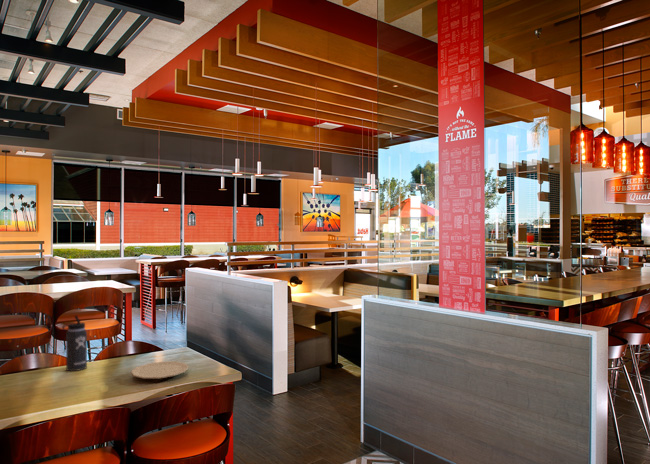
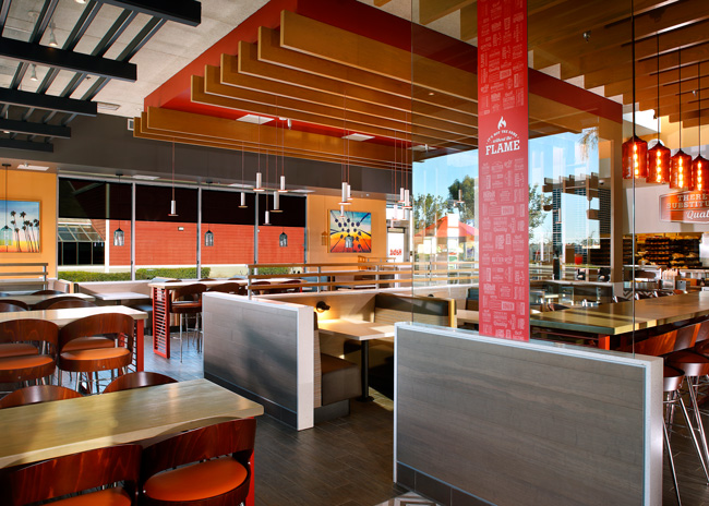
- thermos bottle (74, 342)
- plate (160, 371)
